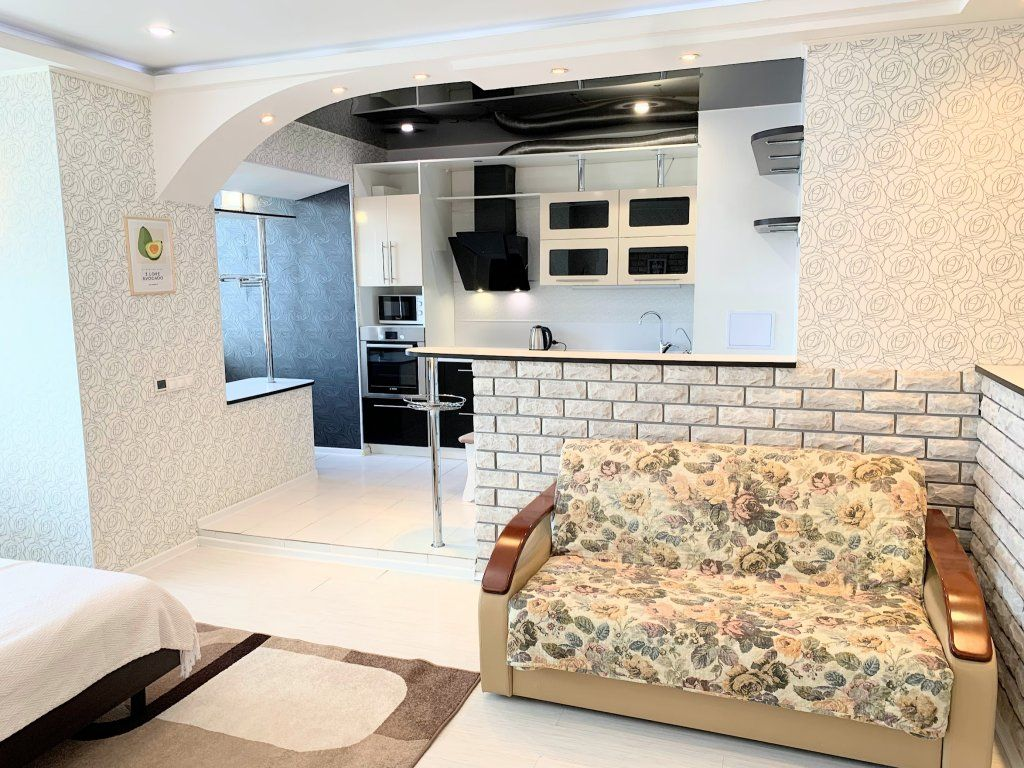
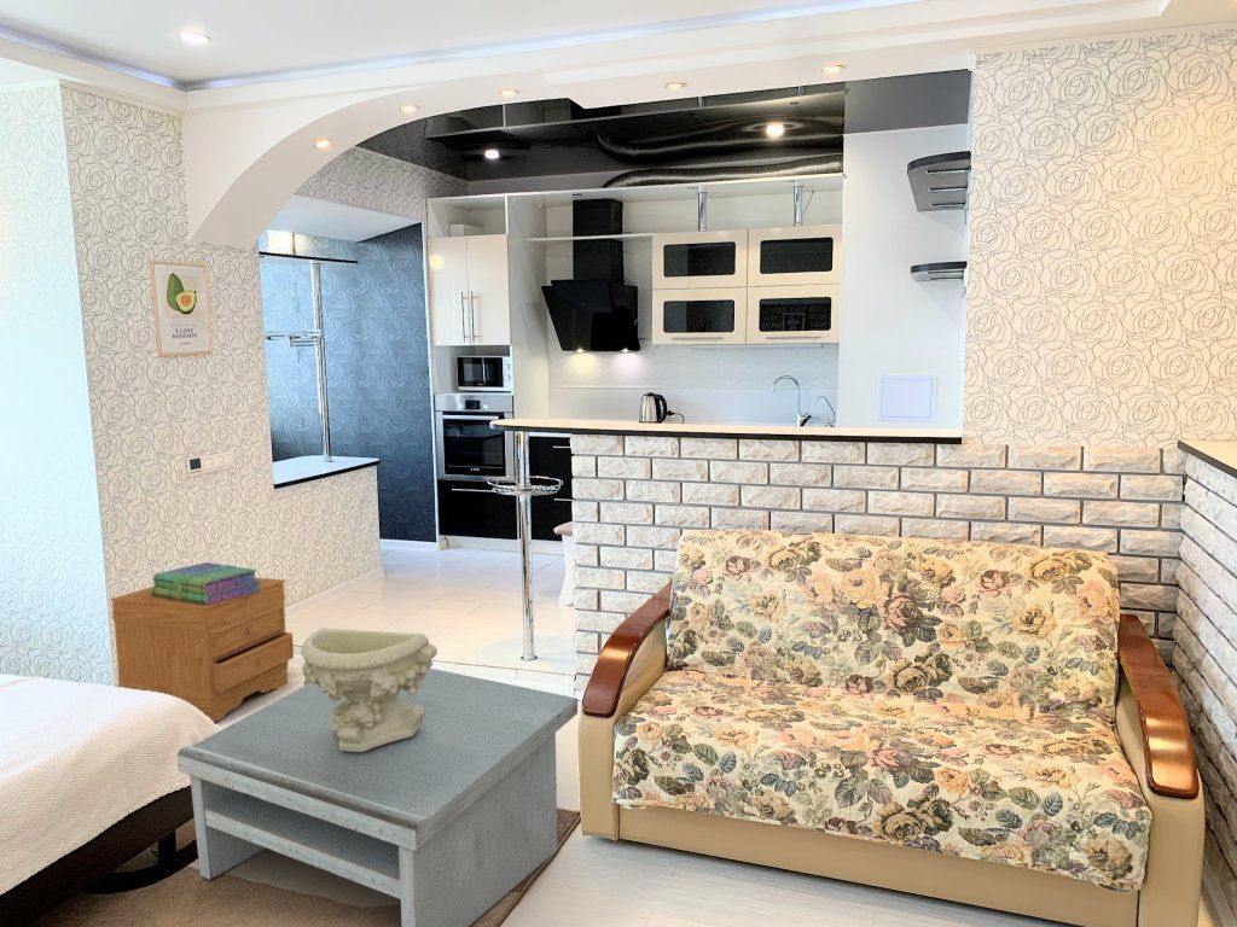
+ coffee table (387, 786)
+ stack of books (205, 582)
+ nightstand (209, 643)
+ decorative bowl (362, 680)
